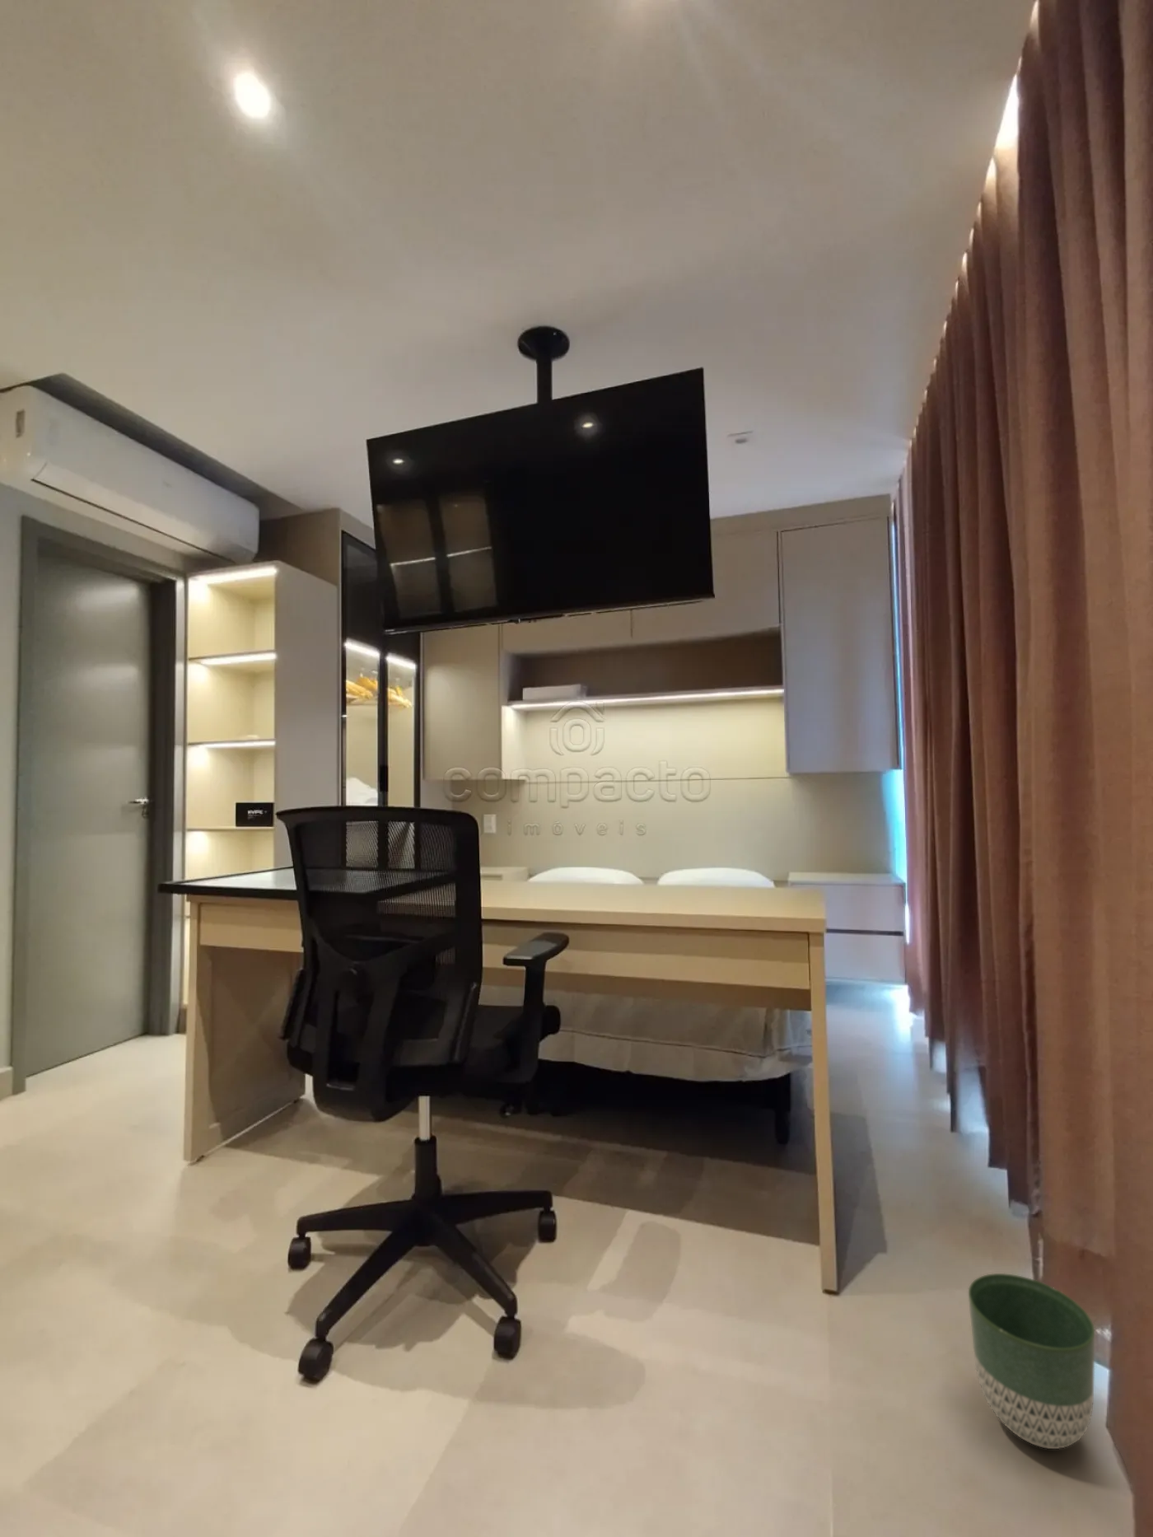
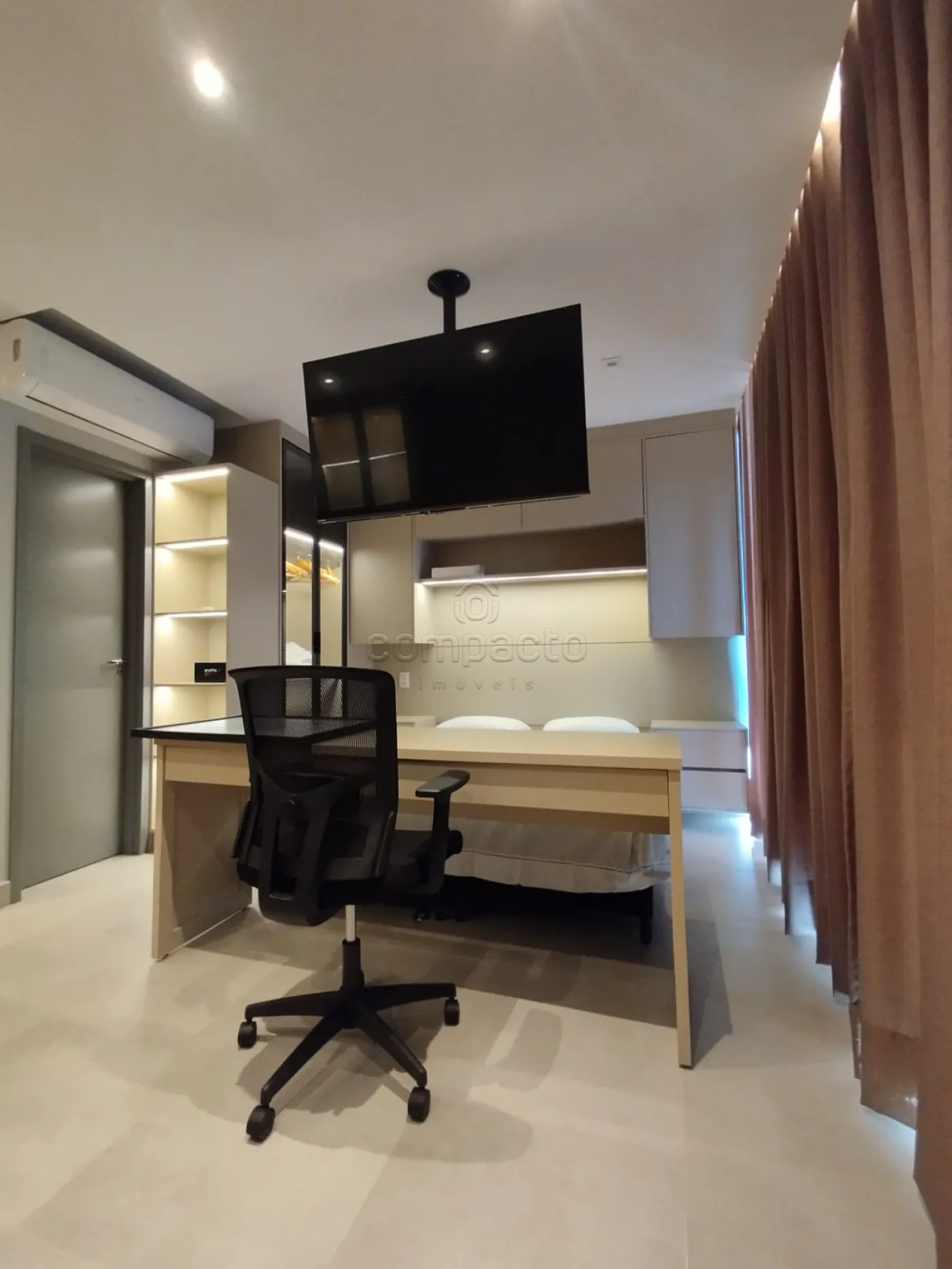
- planter (1031, 1369)
